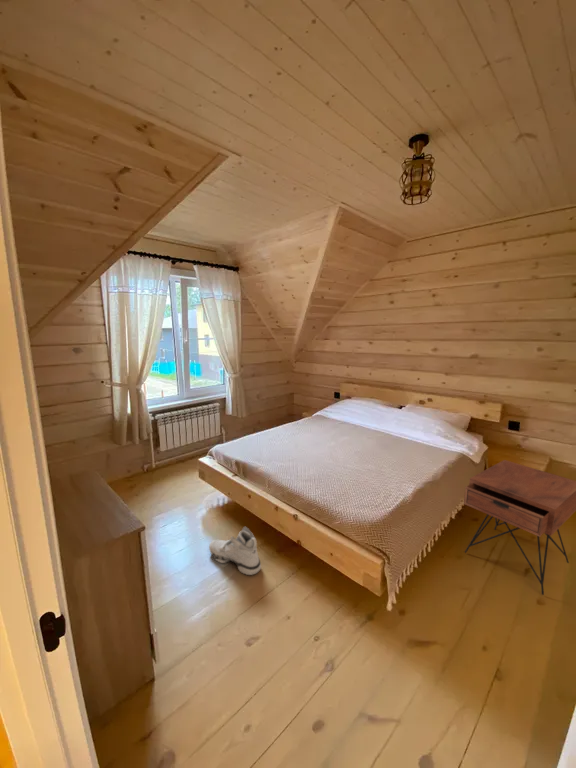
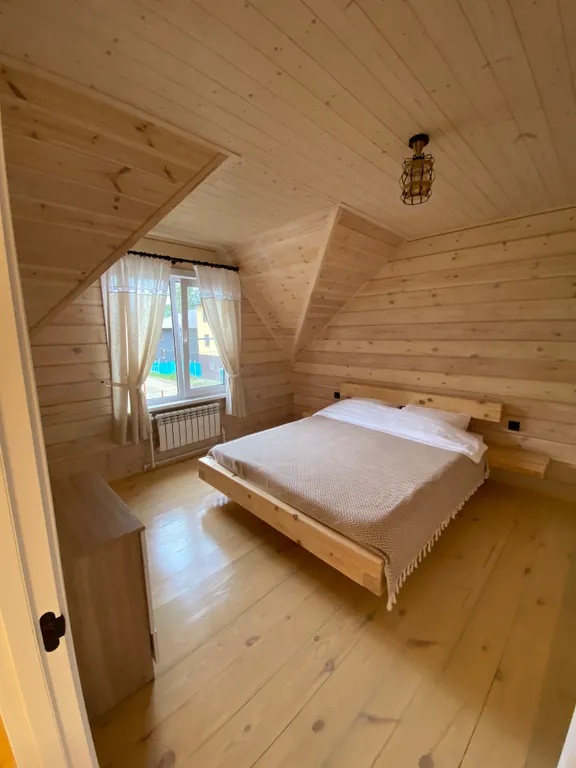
- sneaker (233, 544)
- nightstand (517, 522)
